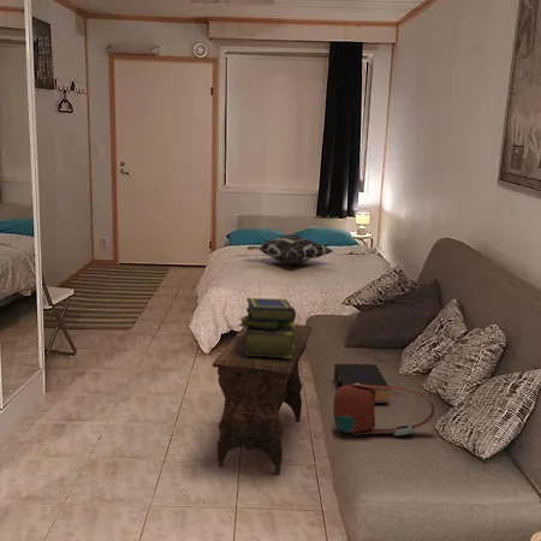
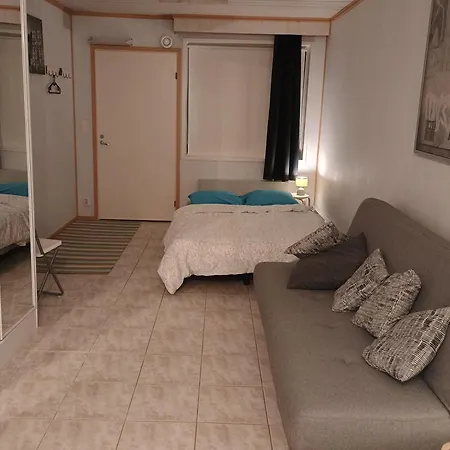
- decorative pillow (290, 249)
- book (359, 382)
- stack of books (268, 323)
- footstool (264, 392)
- handbag (374, 408)
